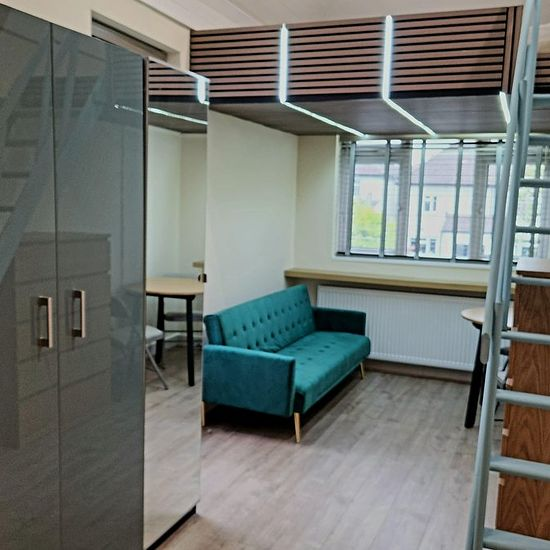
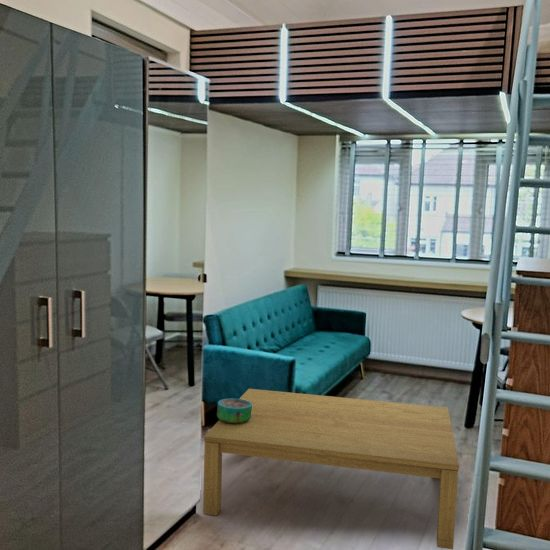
+ decorative bowl (234, 410)
+ coffee table (335, 456)
